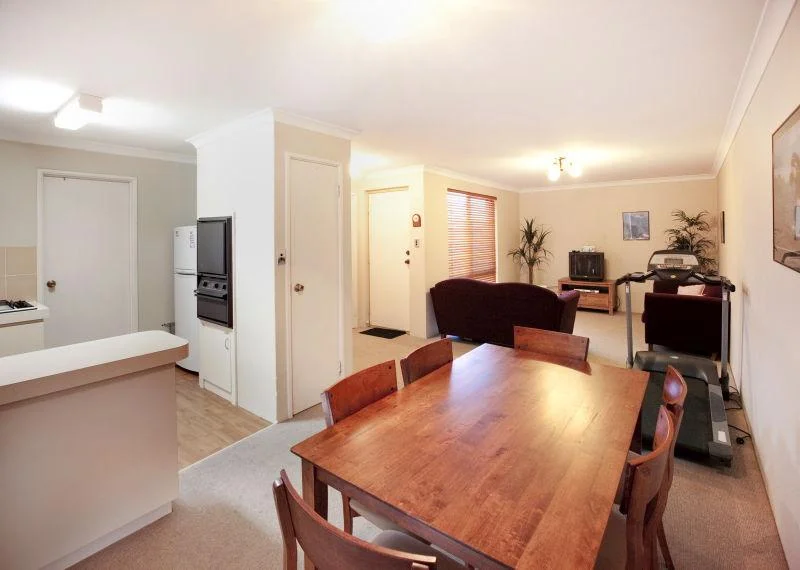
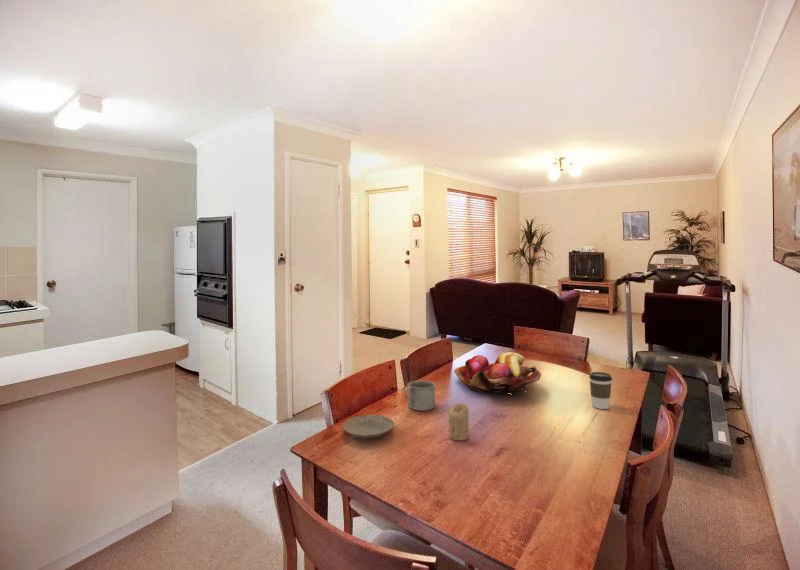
+ fruit basket (498, 370)
+ mug (420, 395)
+ coffee cup (600, 390)
+ plate (368, 428)
+ candle (458, 421)
